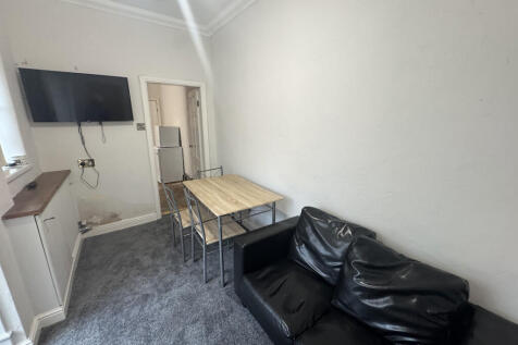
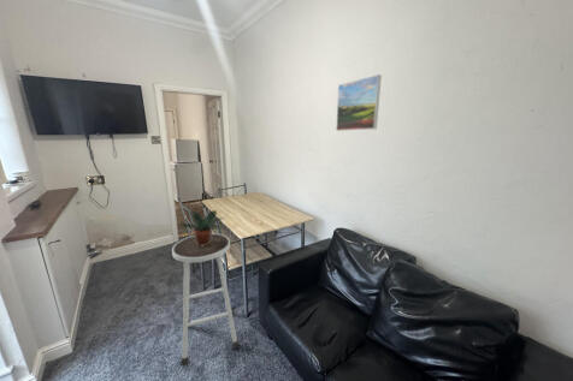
+ potted plant (202, 226)
+ stool (206, 292)
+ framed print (356, 106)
